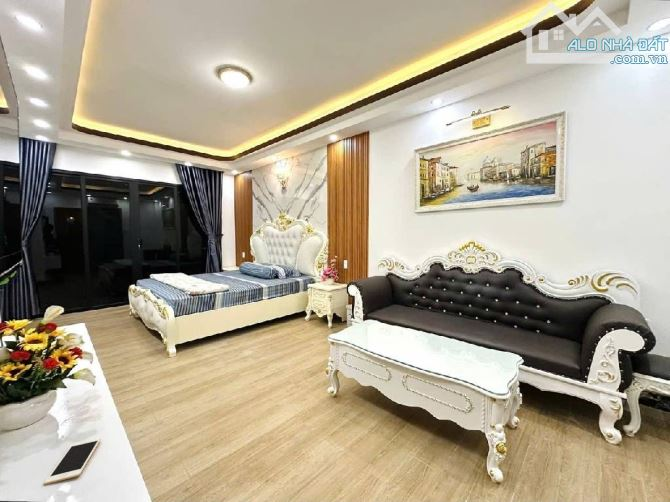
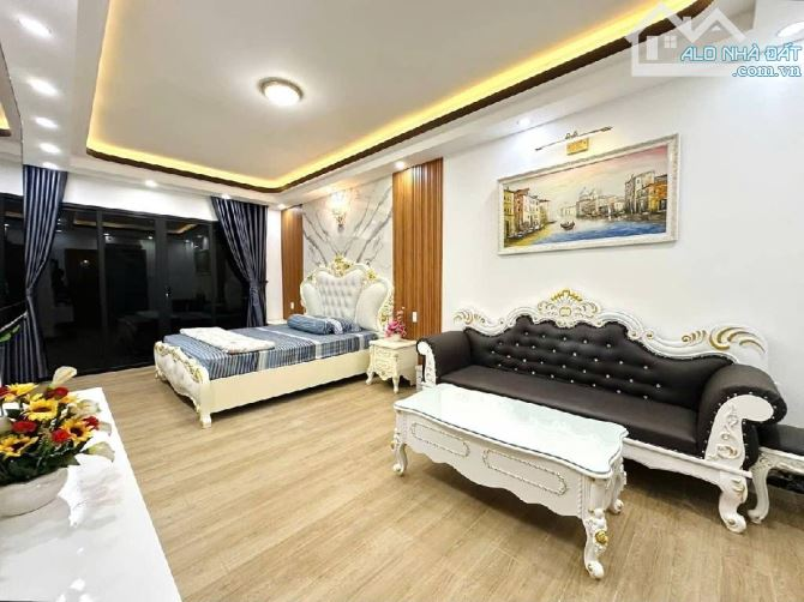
- cell phone (75, 458)
